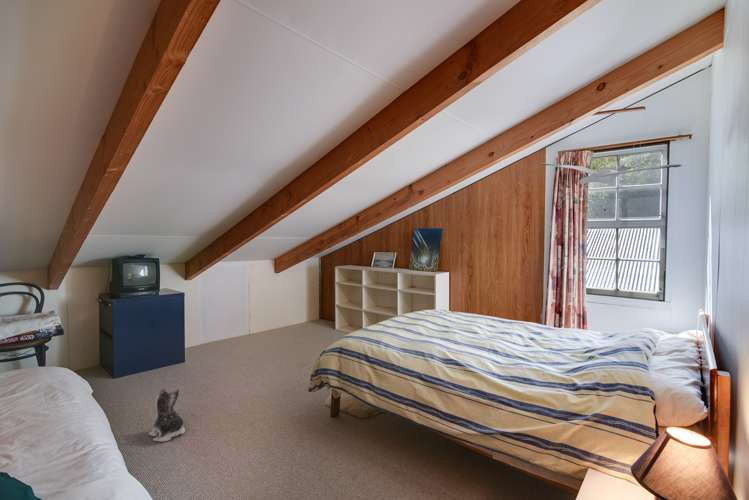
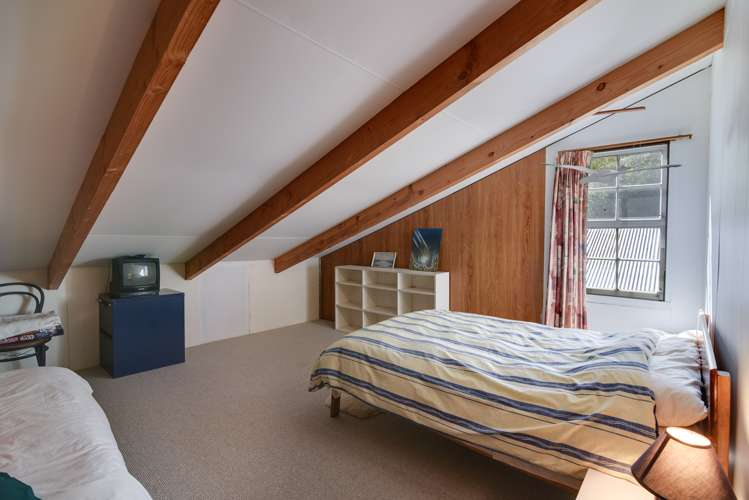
- plush toy (169, 412)
